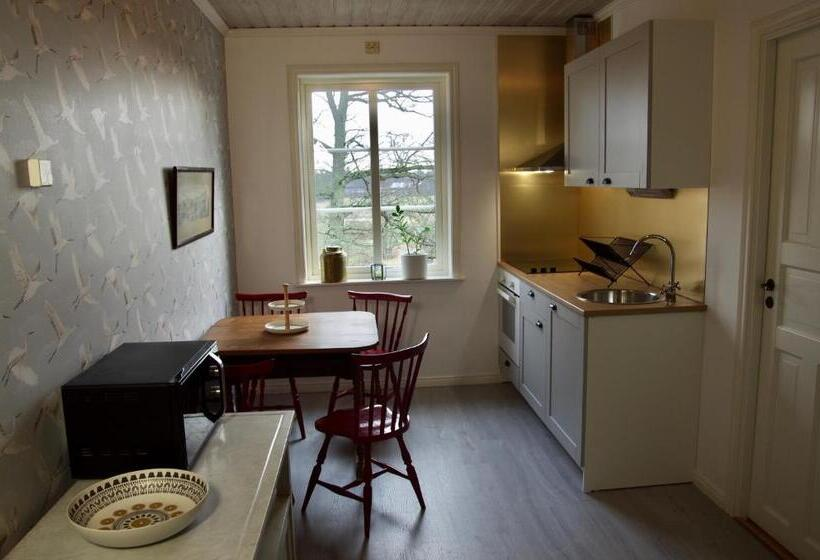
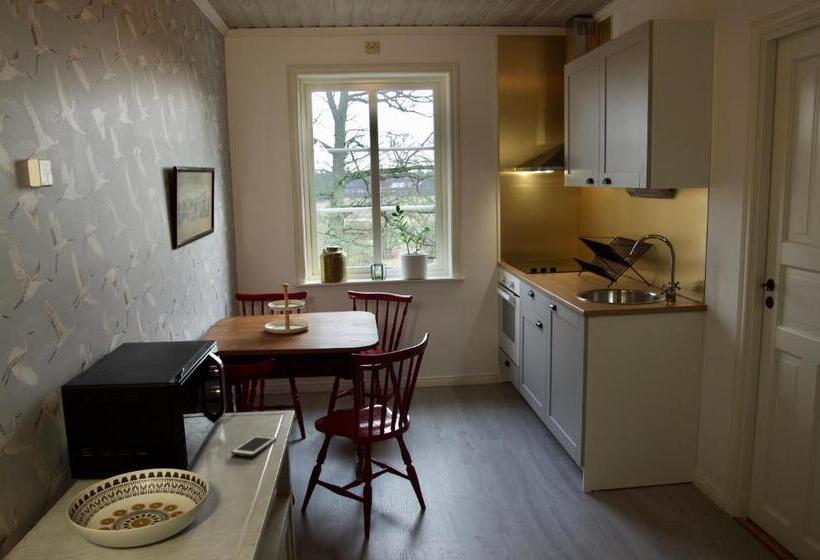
+ cell phone (254, 445)
